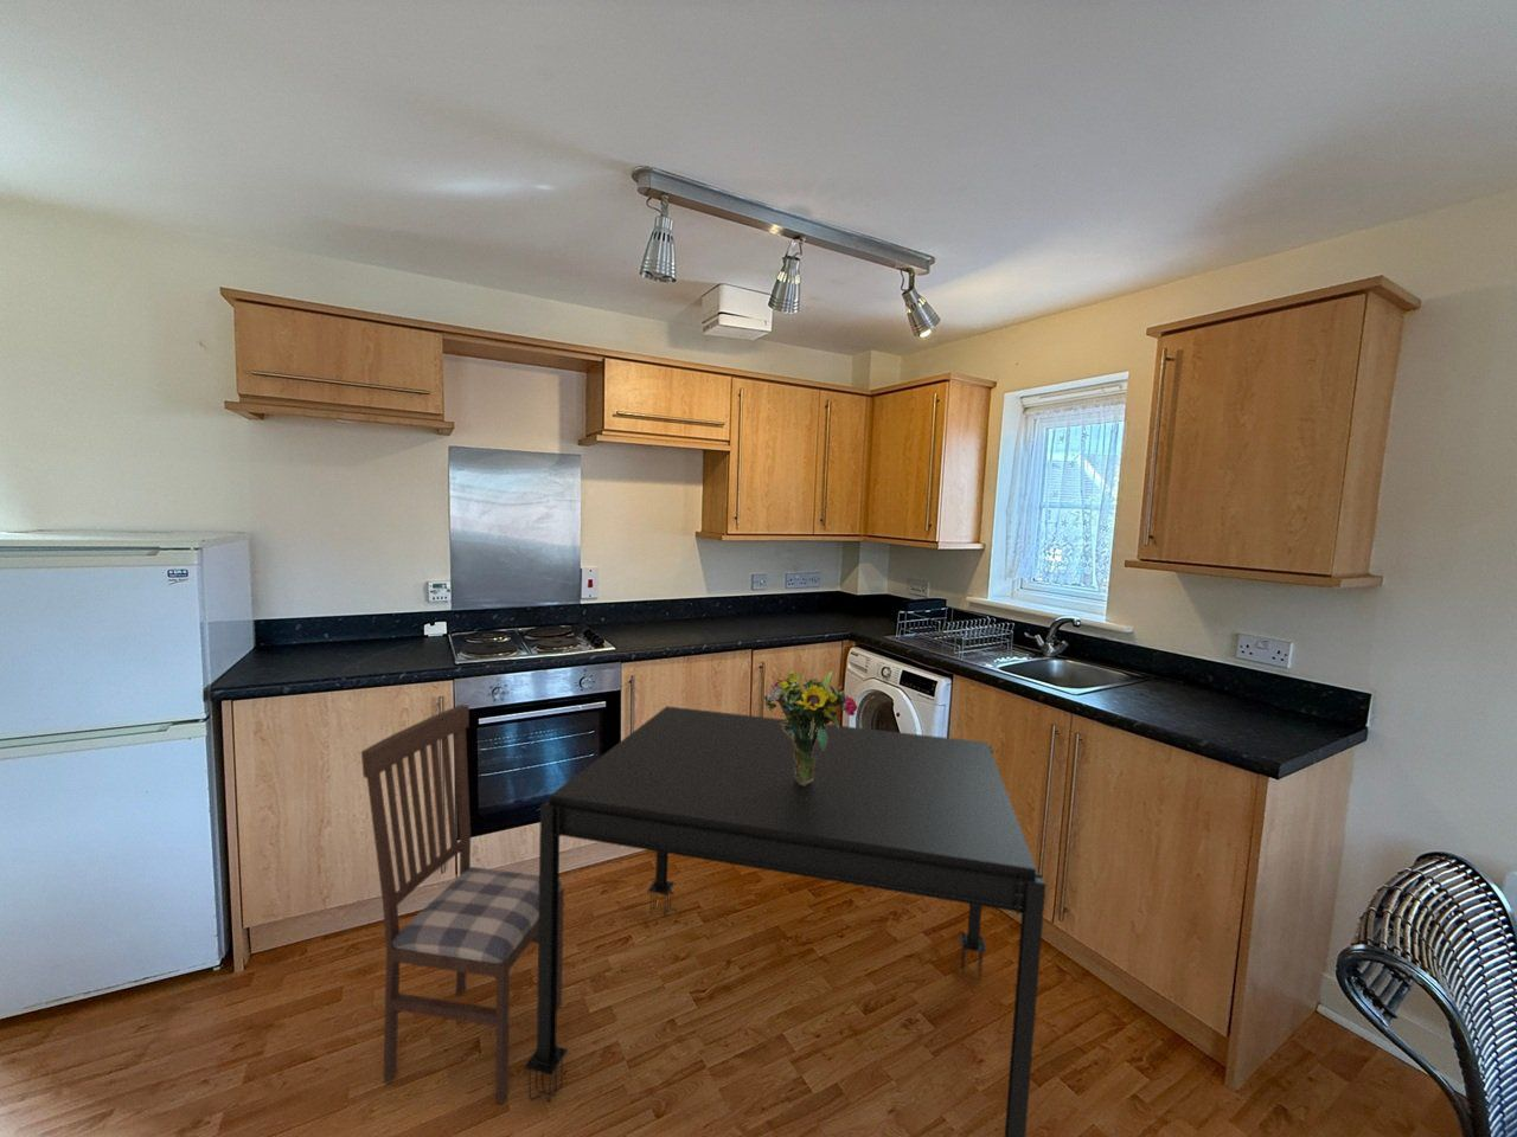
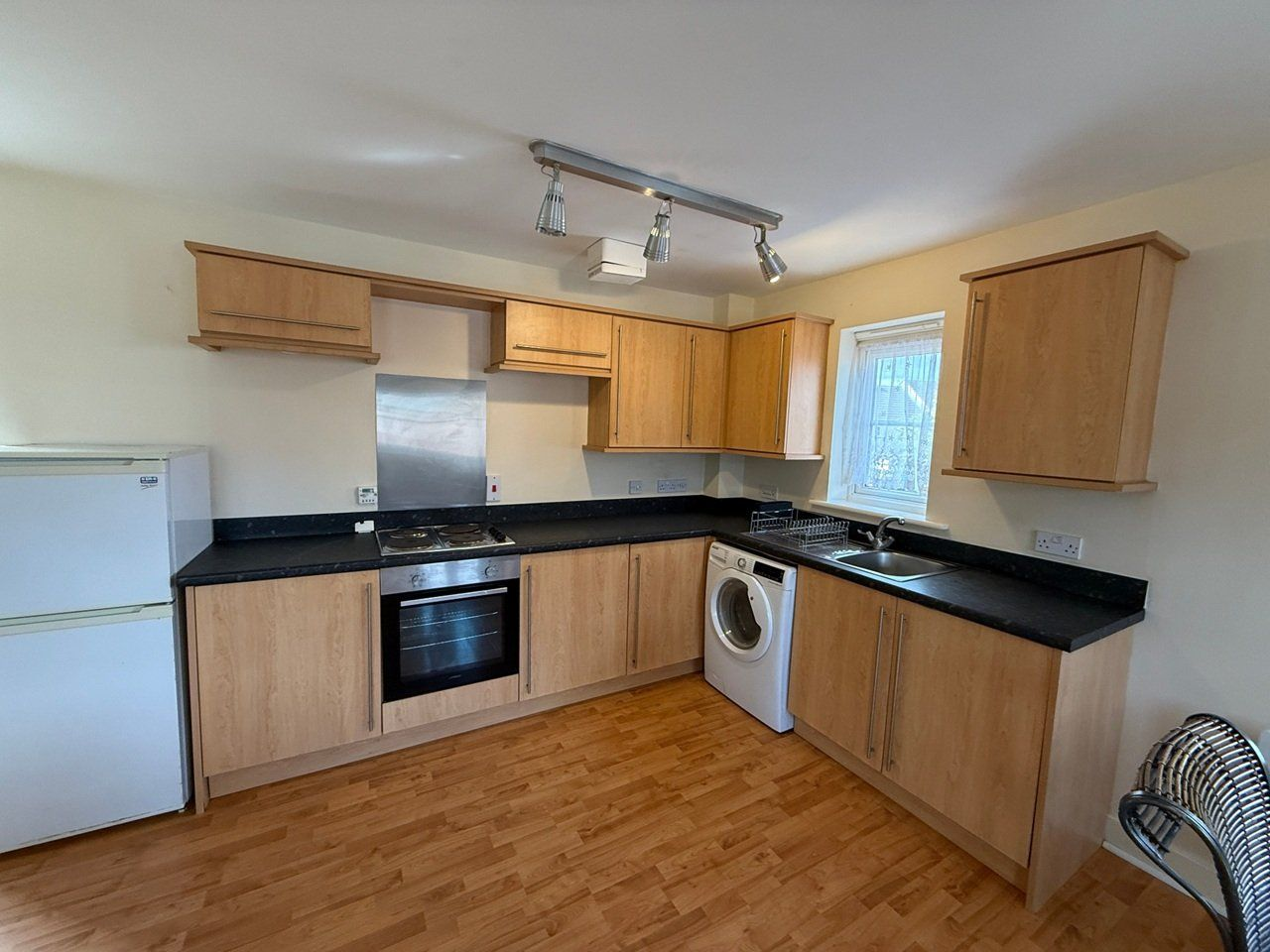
- bouquet (806, 726)
- dining table (796, 874)
- dining chair (474, 889)
